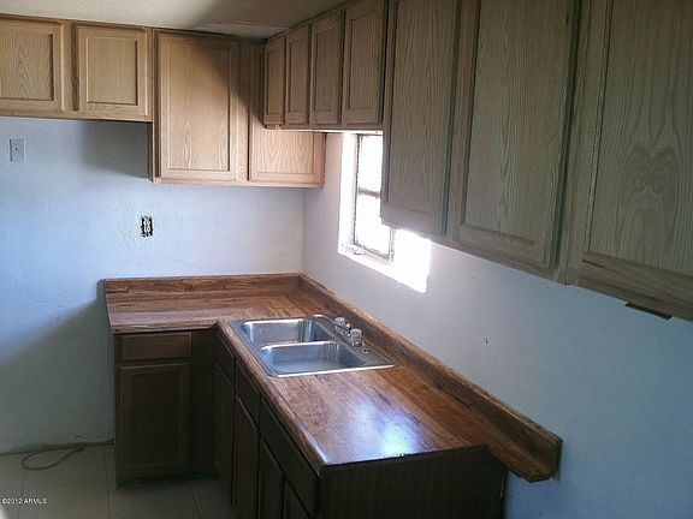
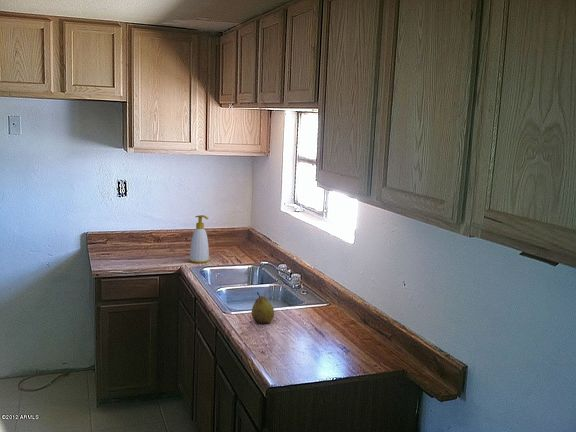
+ fruit (263, 307)
+ soap bottle (200, 238)
